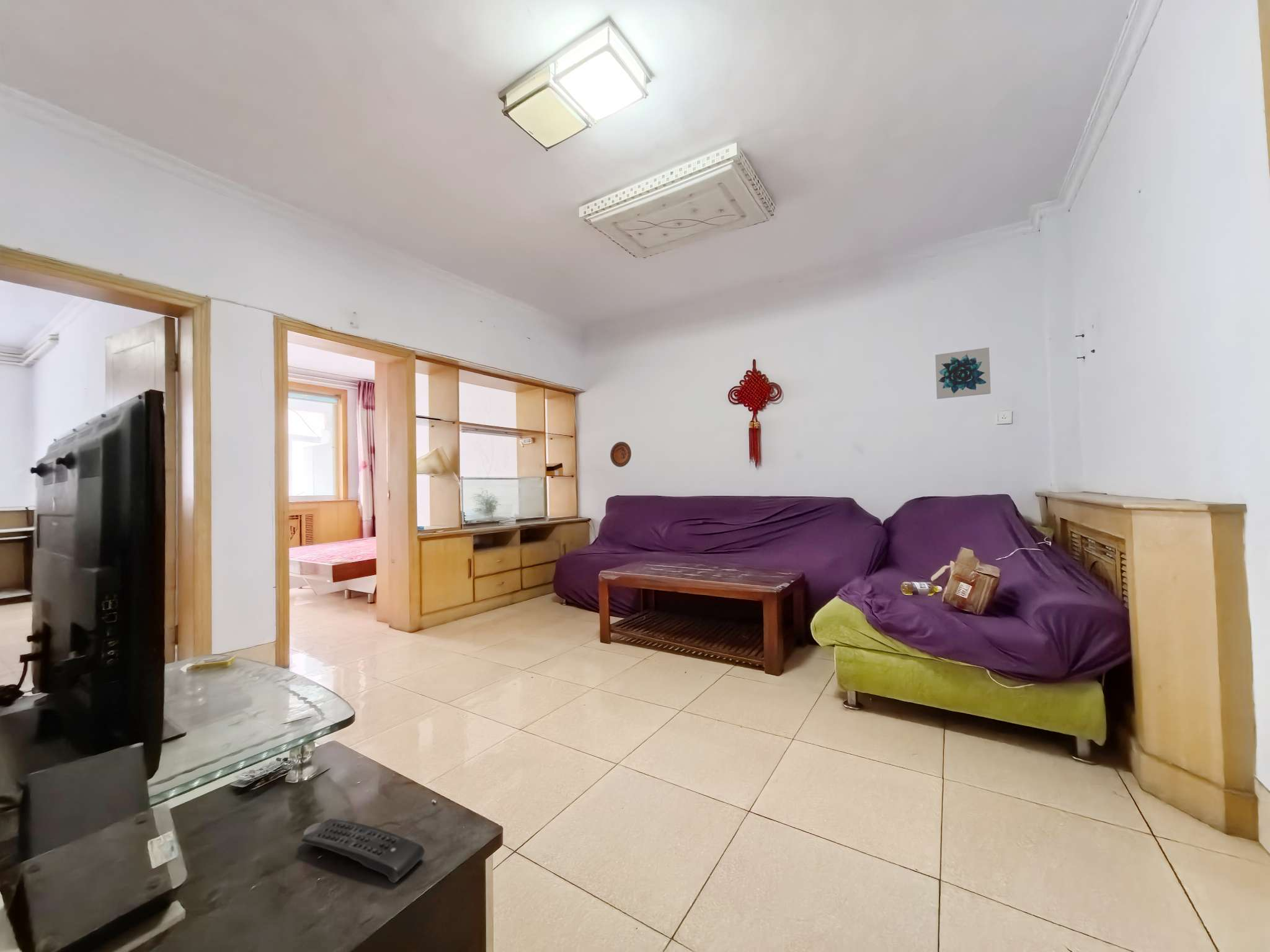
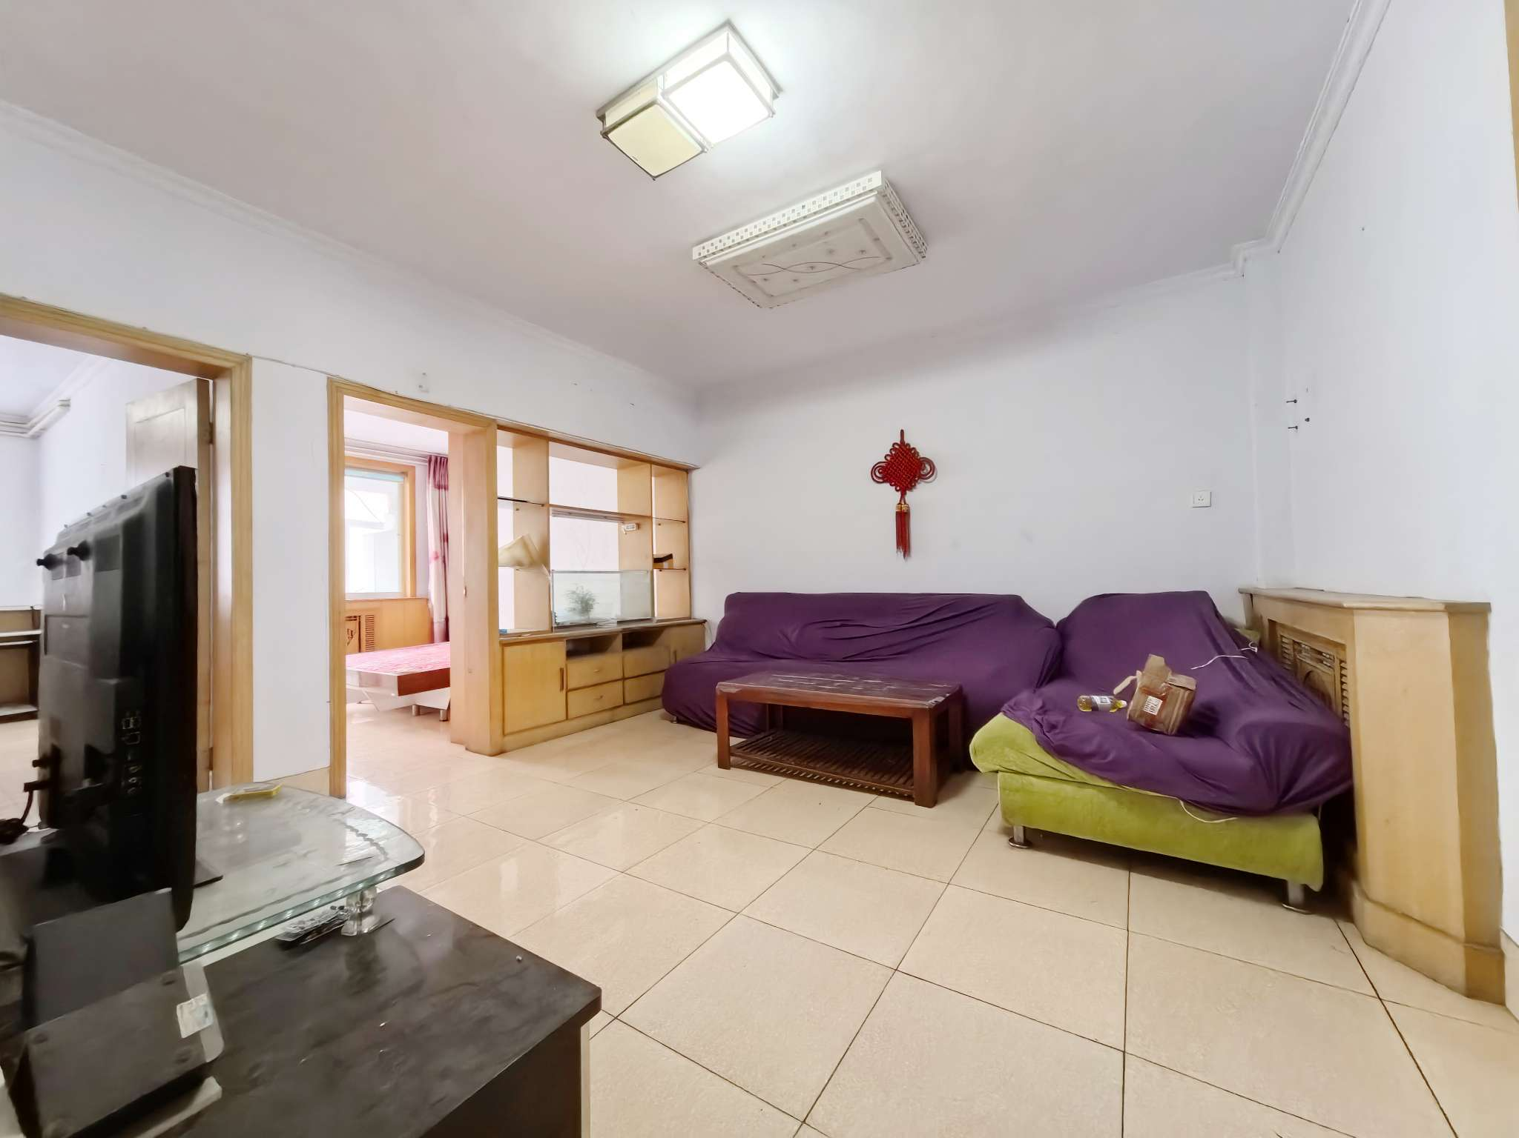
- decorative plate (621, 454)
- wall art (962, 374)
- remote control (357, 844)
